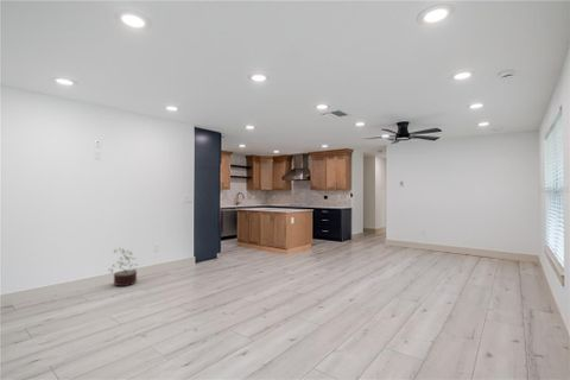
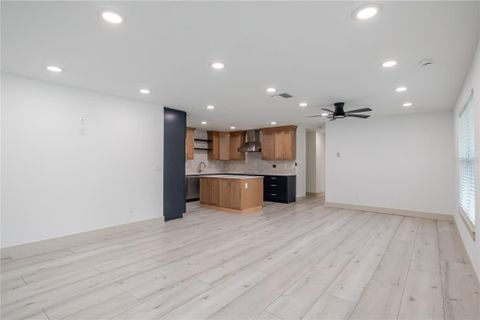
- decorative plant (124, 264)
